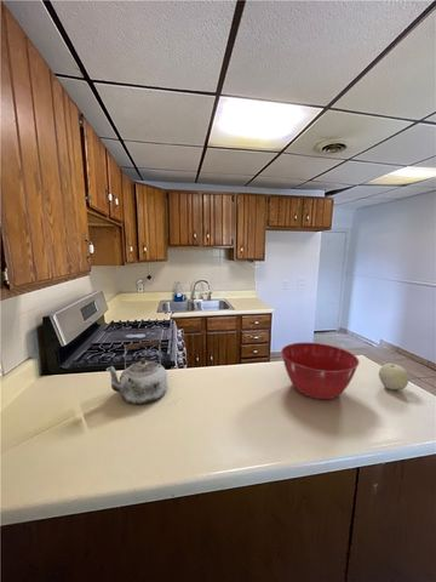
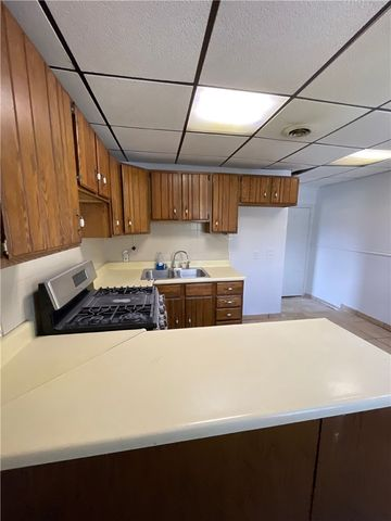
- fruit (392, 376)
- mixing bowl (316, 372)
- kettle (137, 369)
